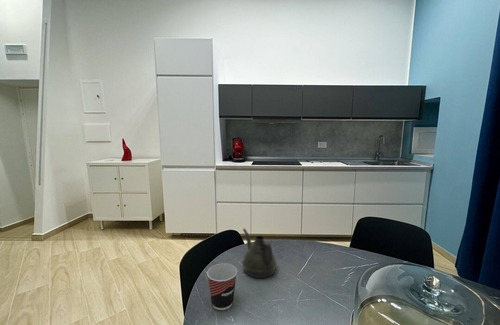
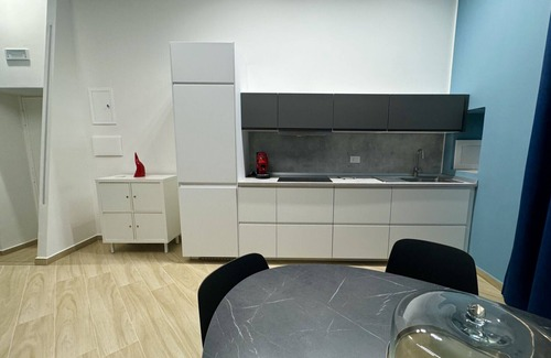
- teapot (256, 250)
- cup (222, 287)
